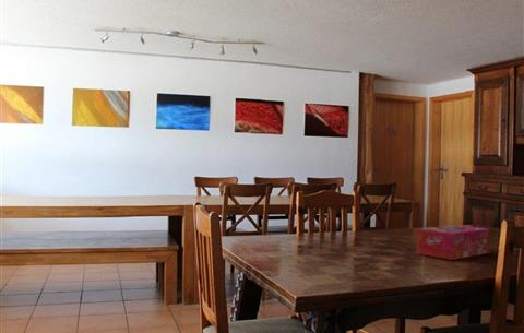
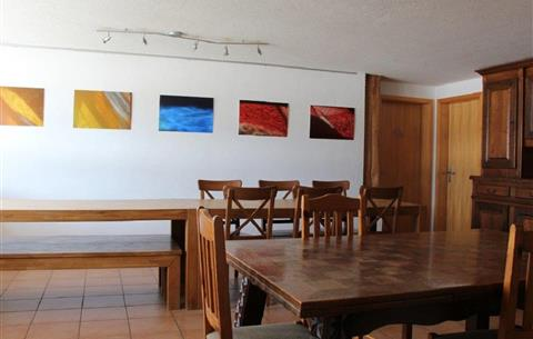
- tissue box (453, 240)
